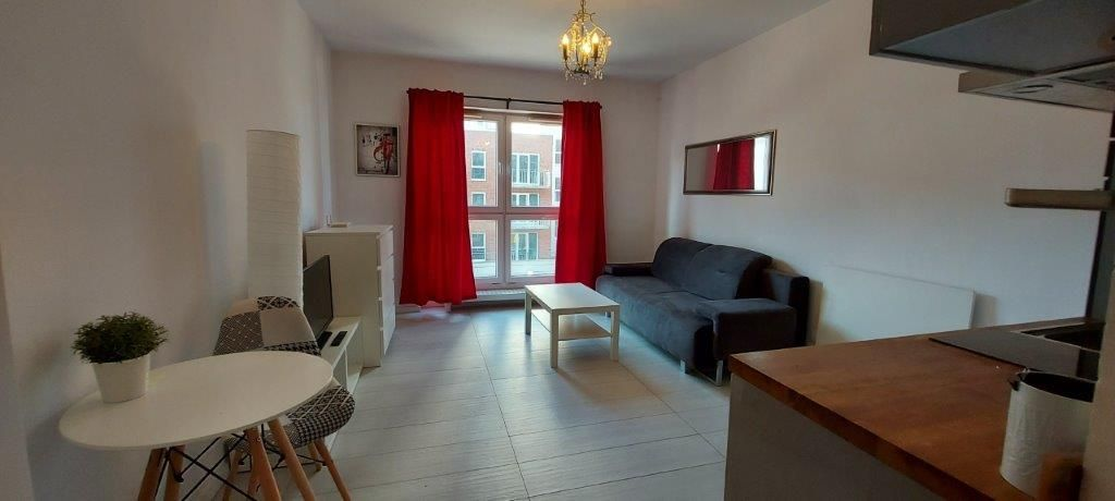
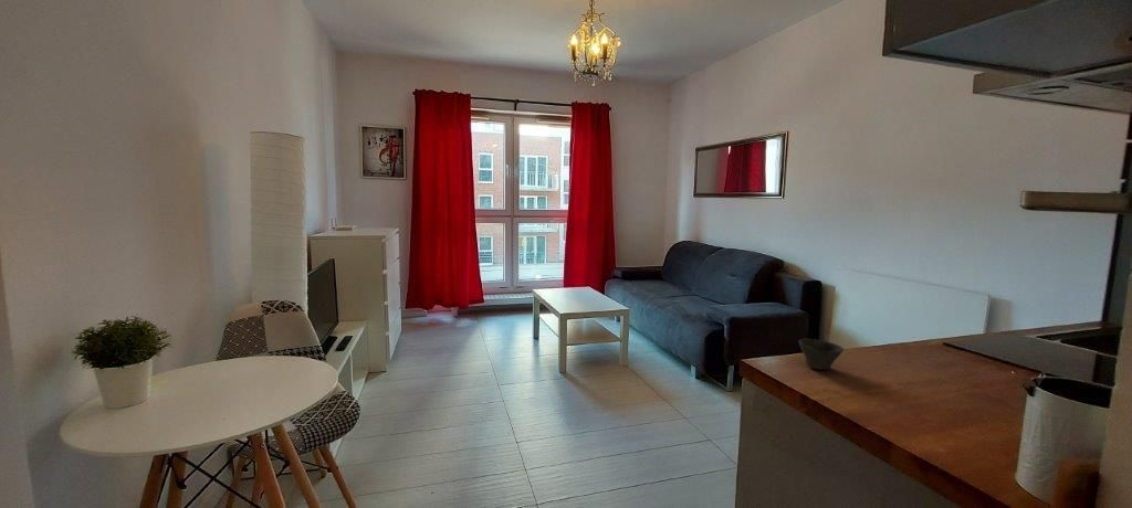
+ cup (818, 353)
